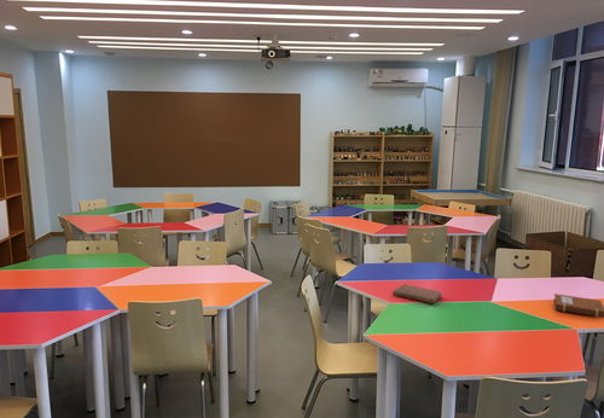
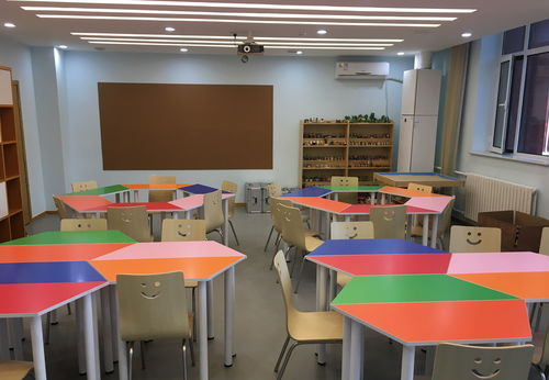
- notebook (576, 304)
- notebook (417, 292)
